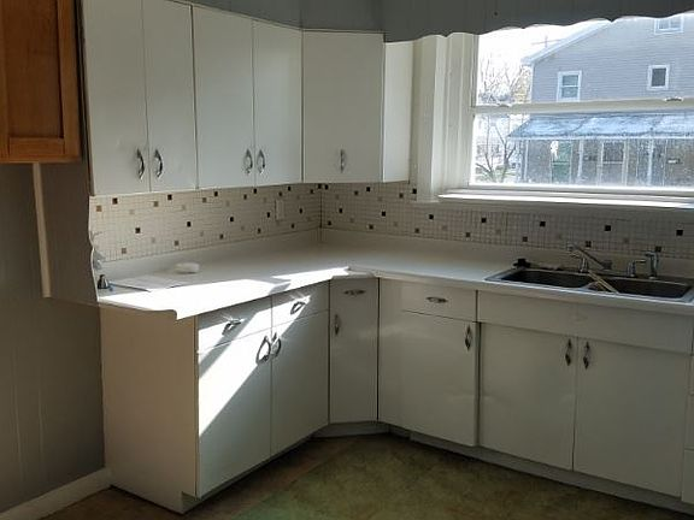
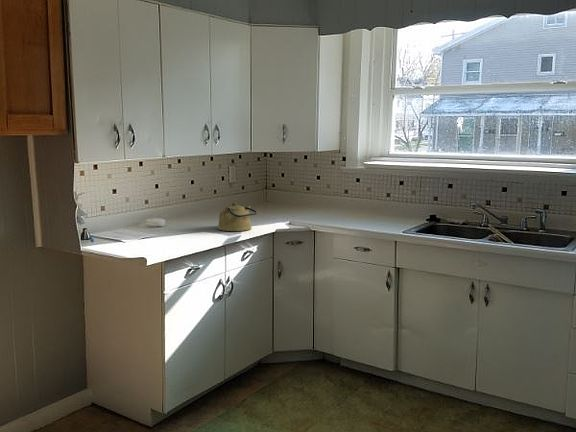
+ kettle (237, 214)
